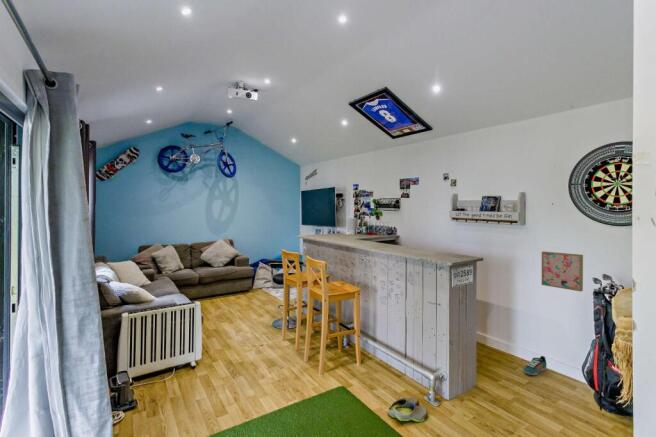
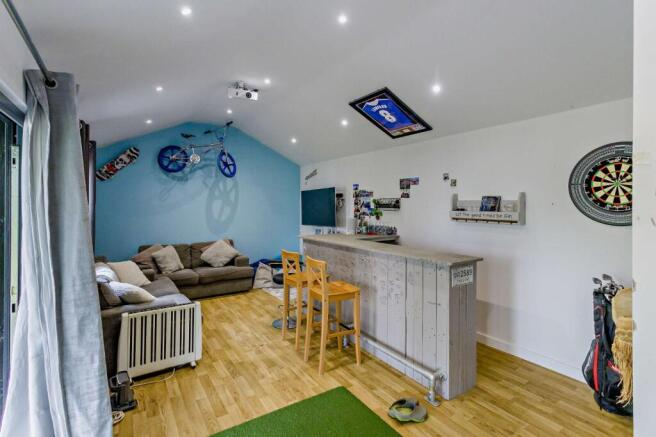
- sneaker (534, 364)
- wall art (561, 270)
